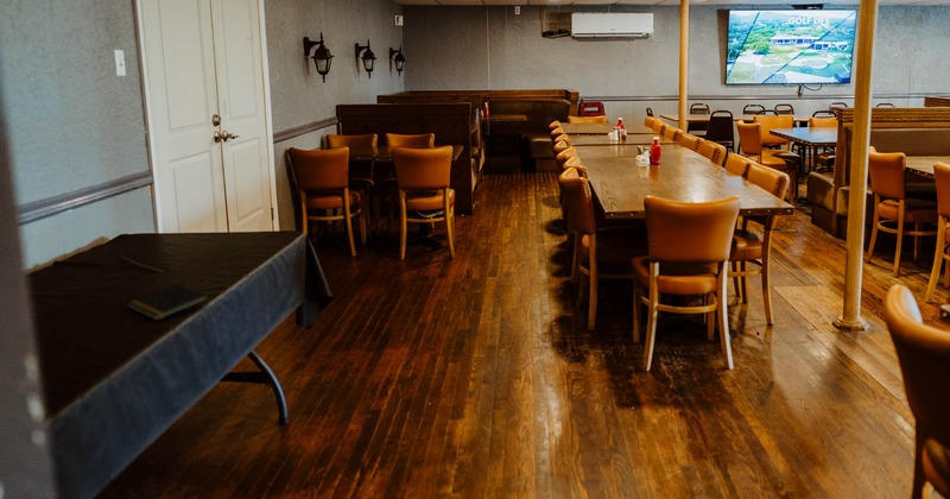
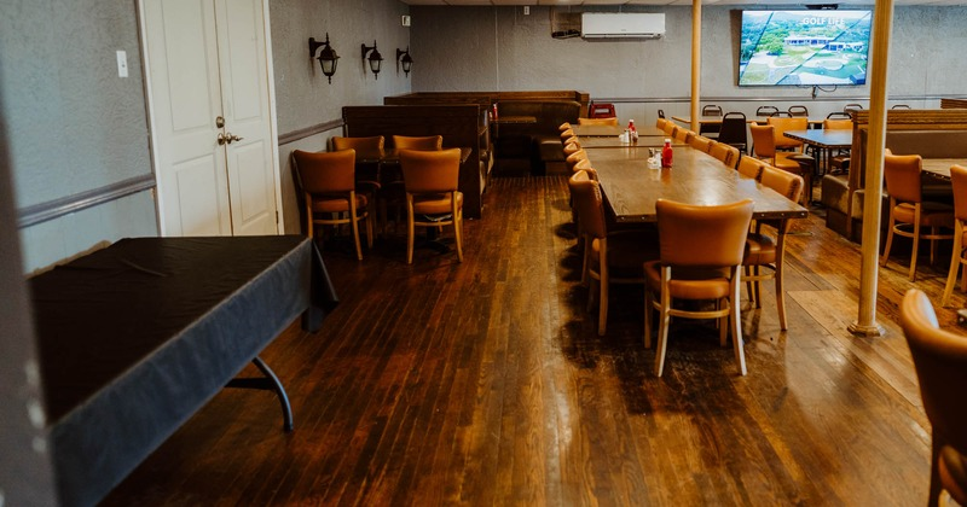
- notepad (166, 301)
